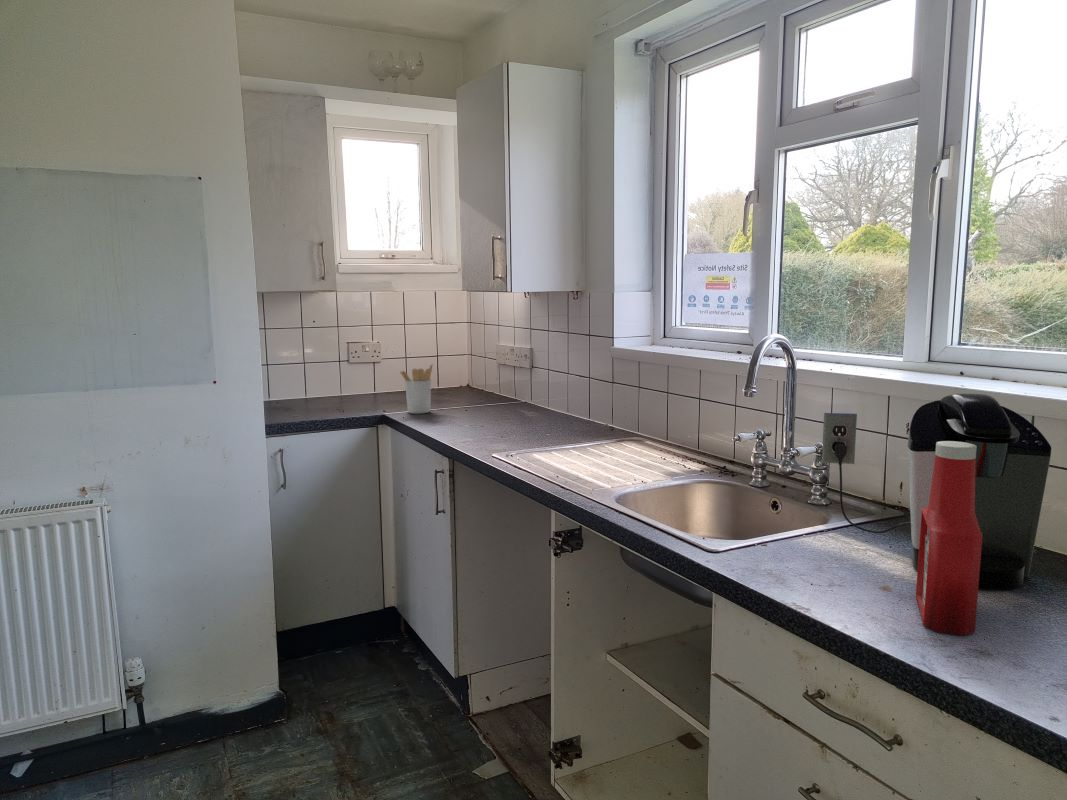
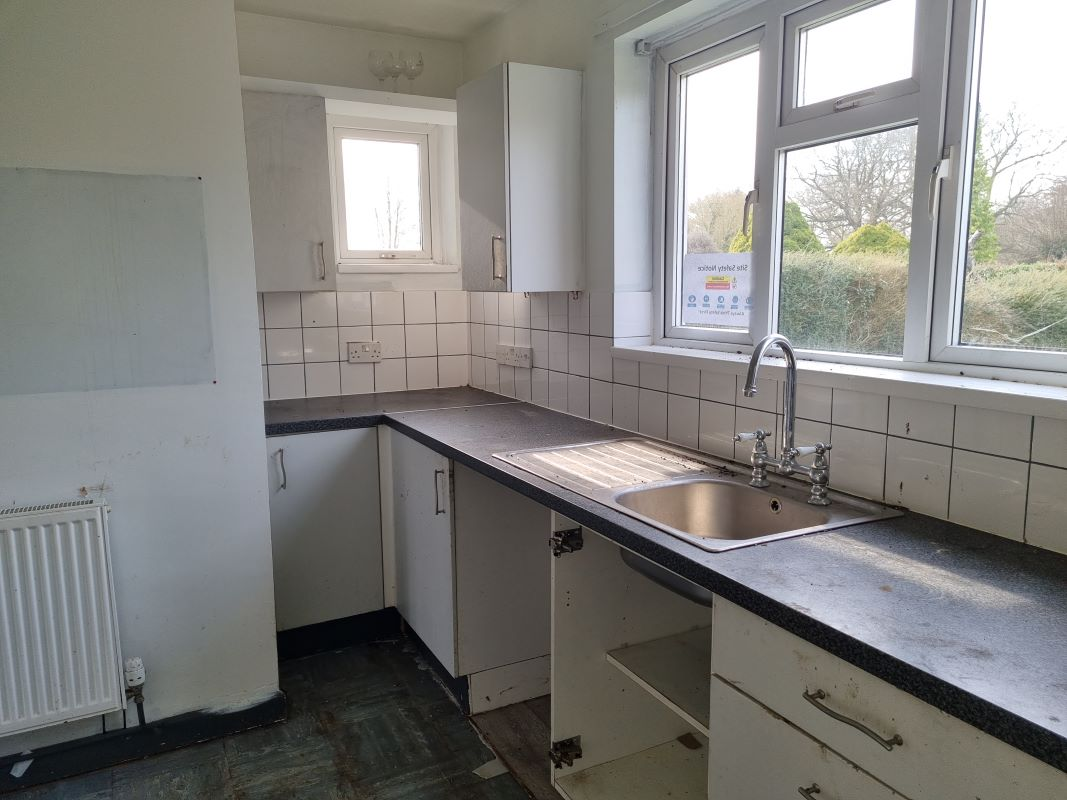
- soap bottle (949, 530)
- coffee maker (931, 480)
- utensil holder (419, 388)
